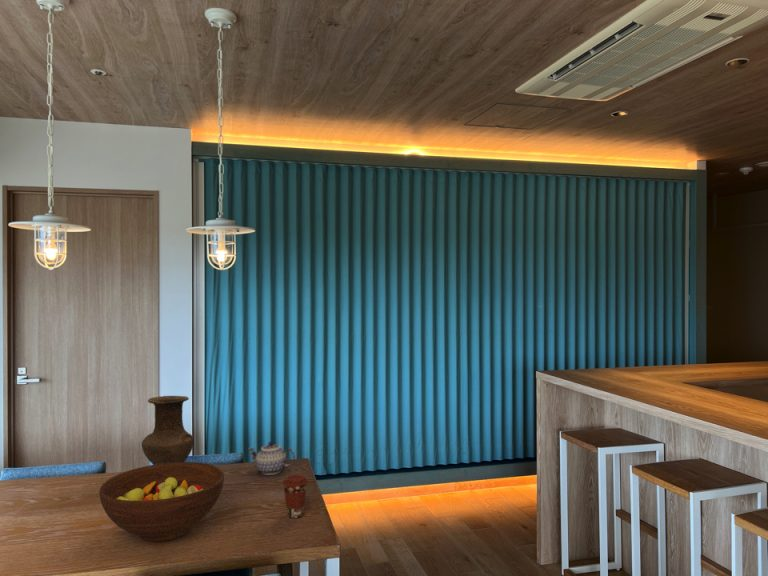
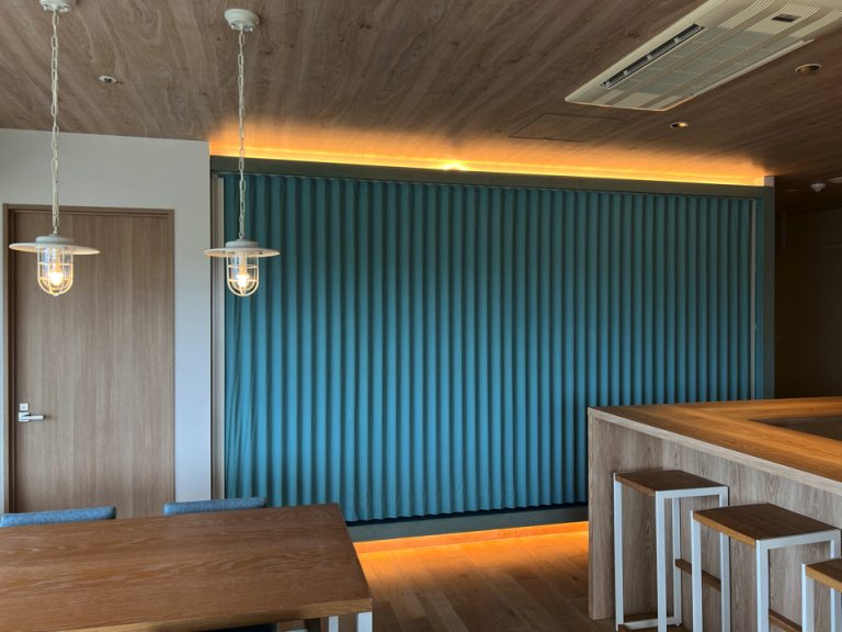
- coffee cup (295, 496)
- vase (168, 435)
- fruit bowl (164, 506)
- teapot (271, 456)
